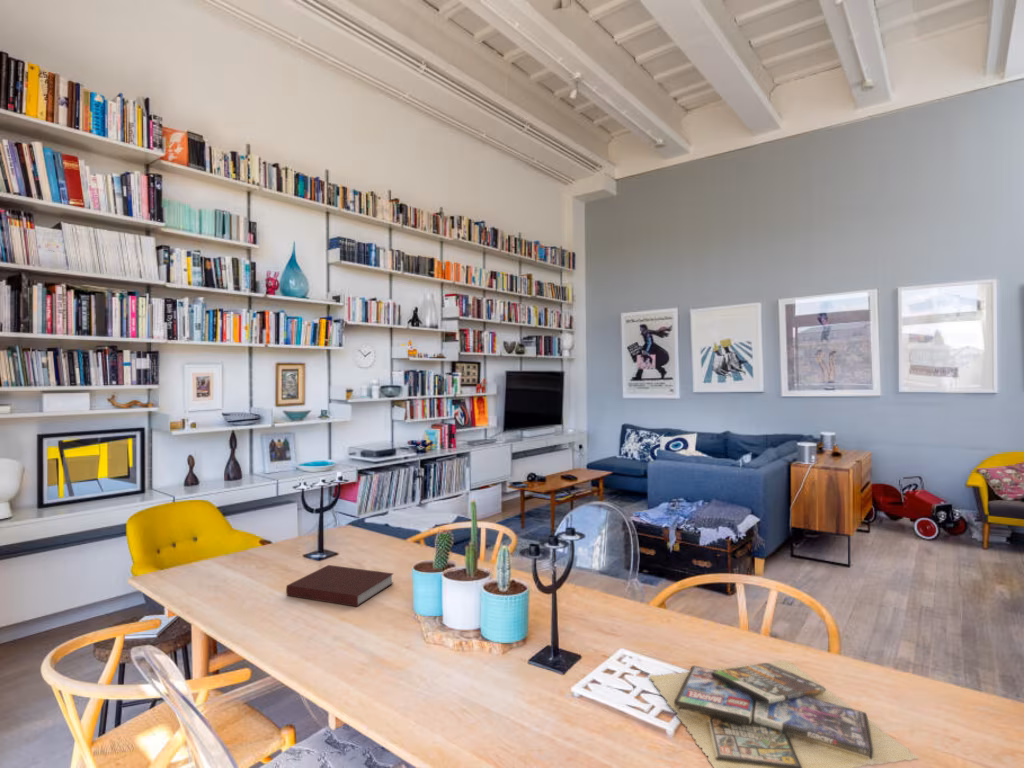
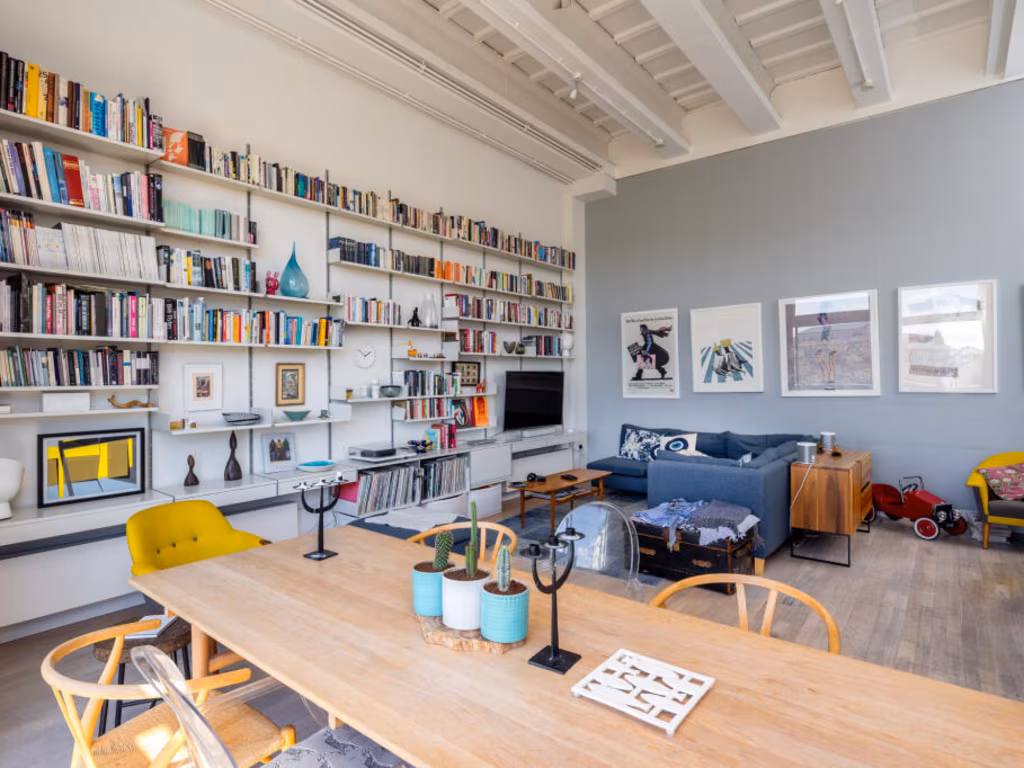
- notebook (341, 584)
- video game cases (763, 701)
